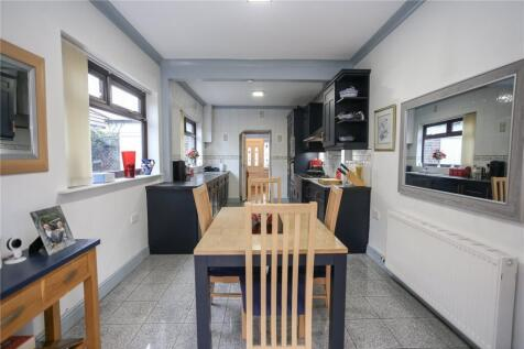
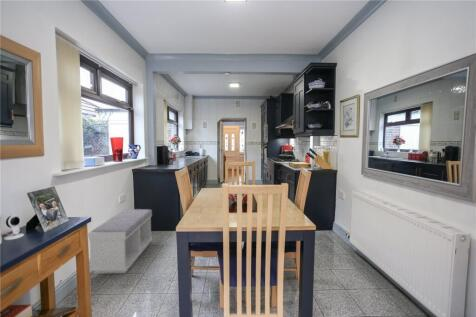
+ bench (125, 237)
